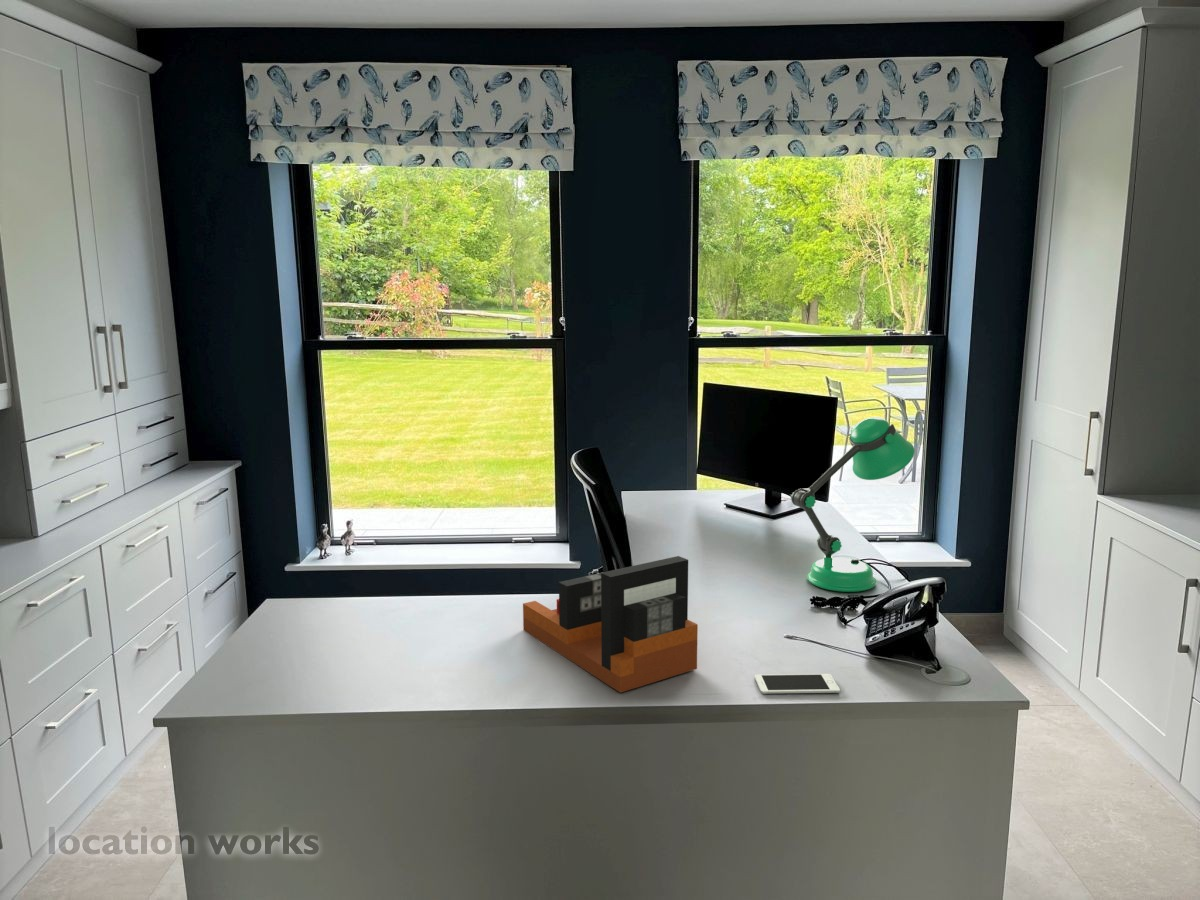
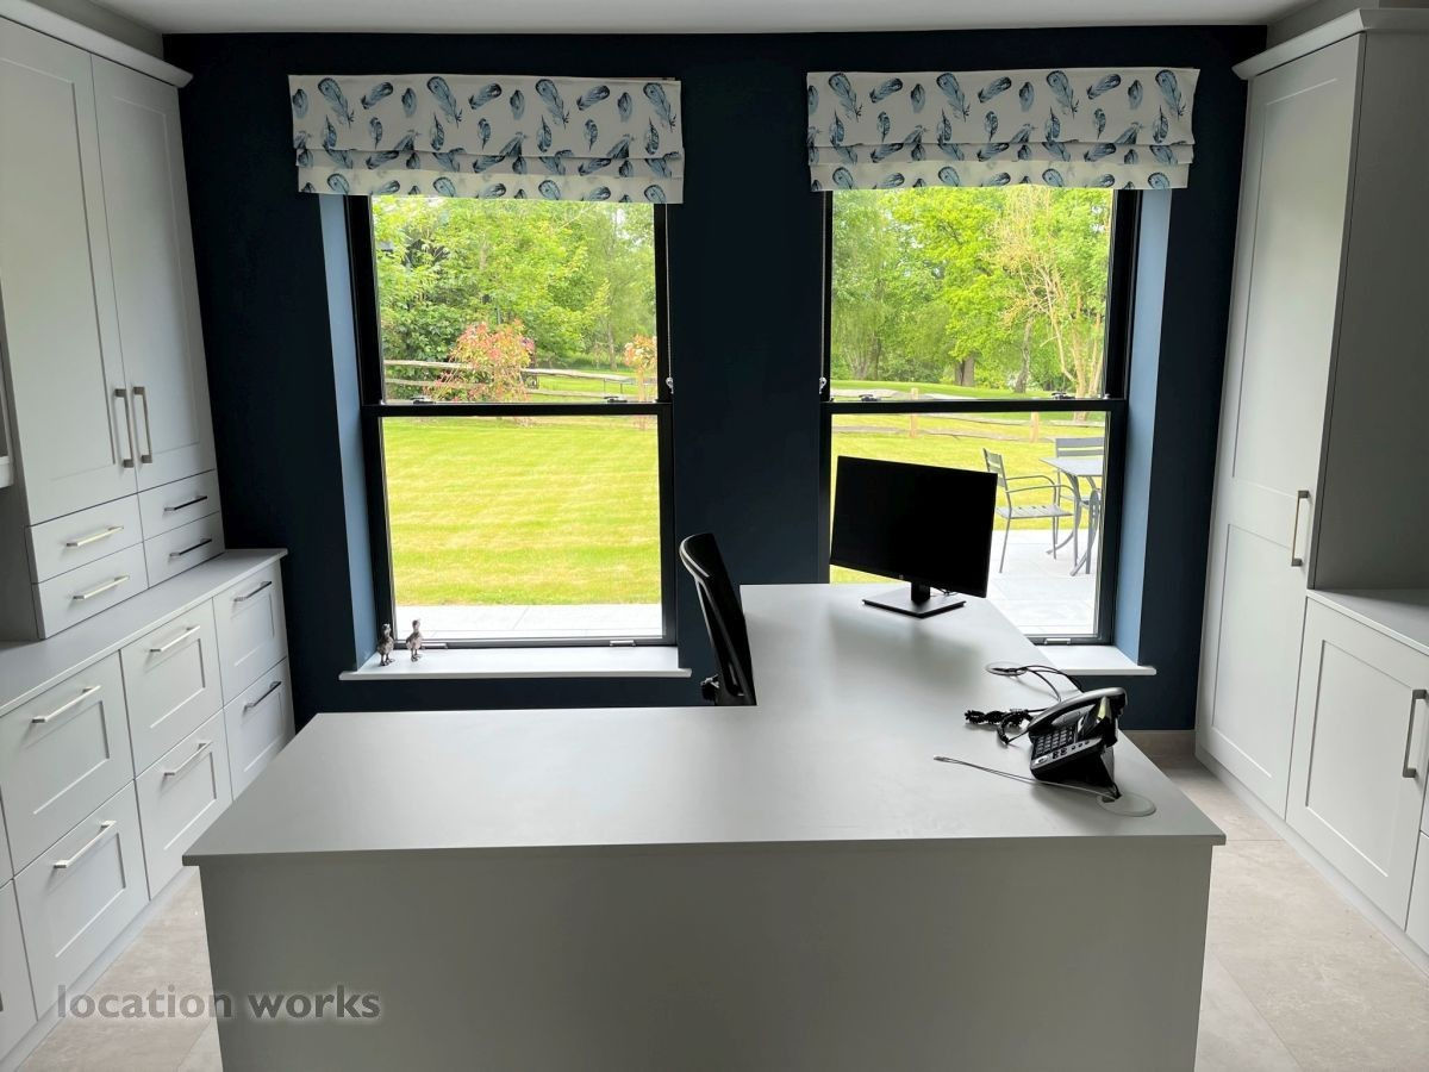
- desk lamp (861, 478)
- desk organizer (605, 599)
- cell phone (796, 683)
